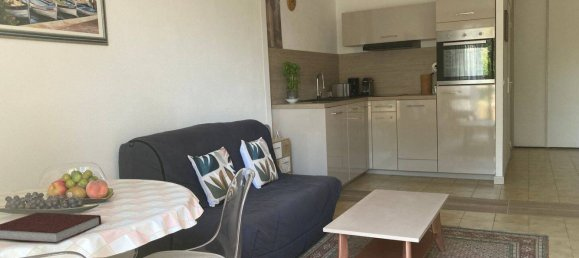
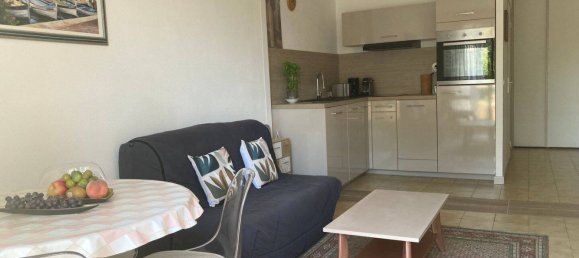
- notebook (46, 226)
